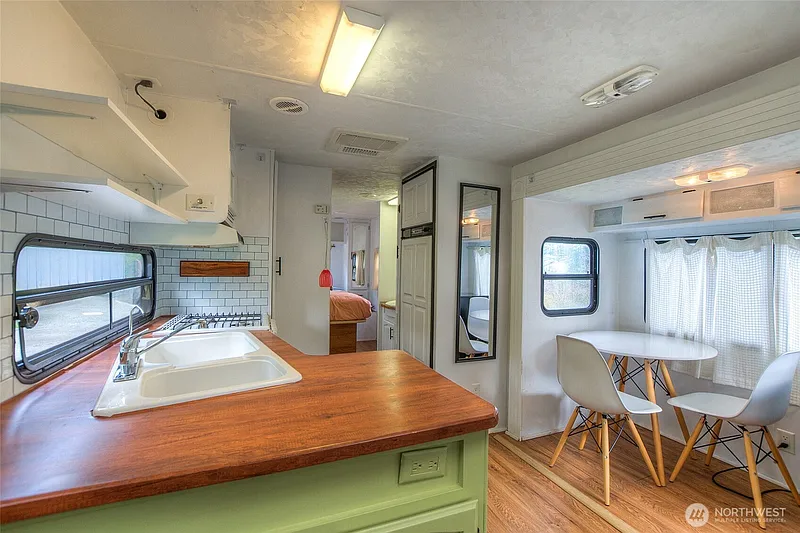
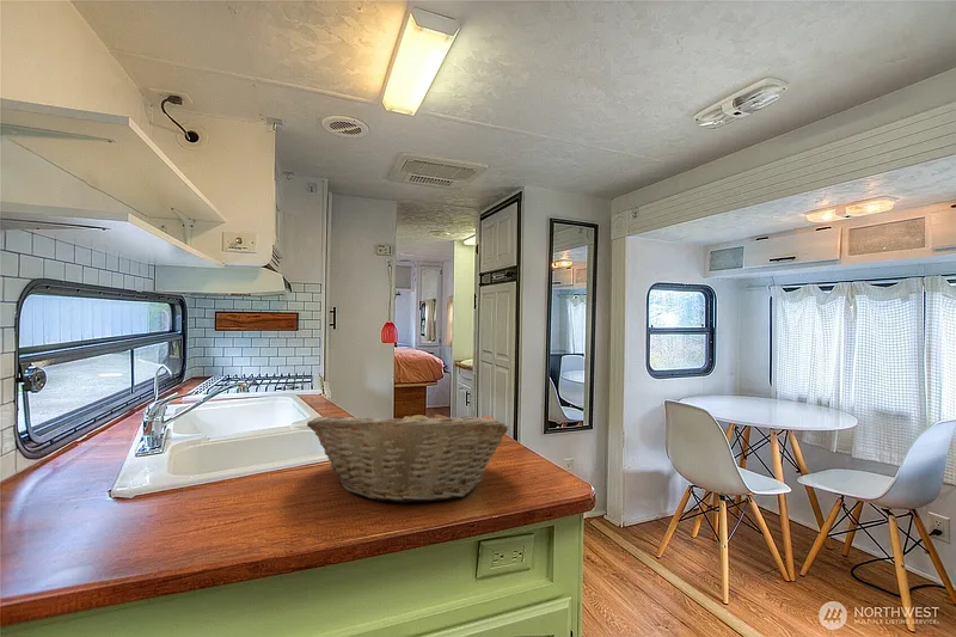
+ fruit basket (409, 442)
